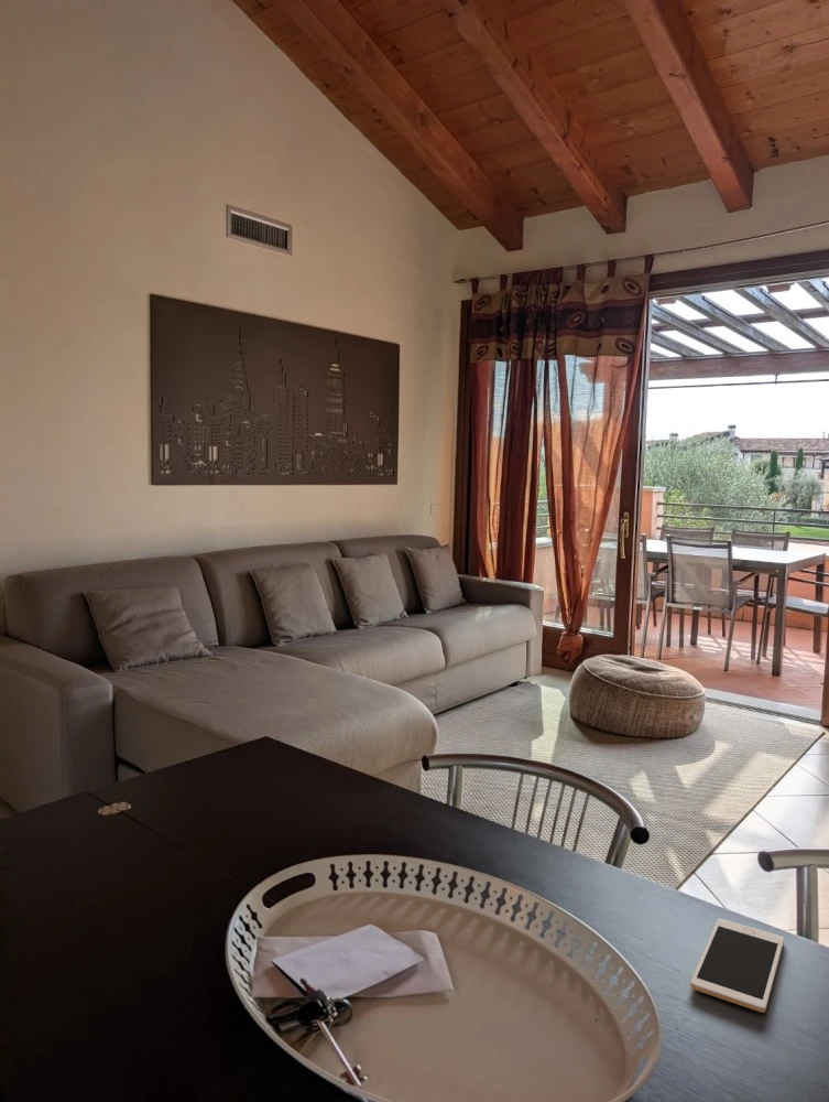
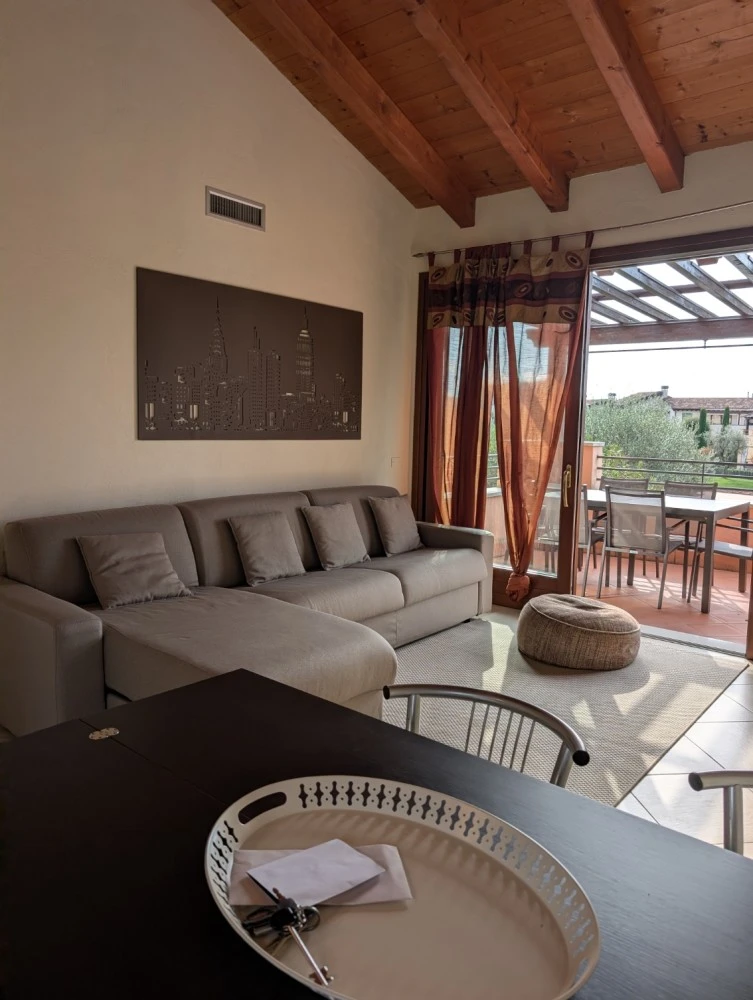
- cell phone (739, 961)
